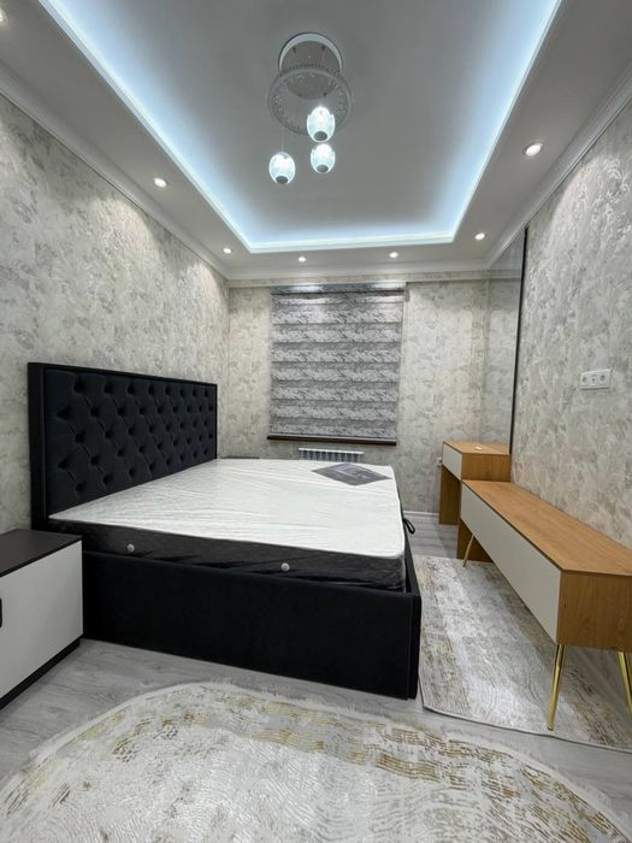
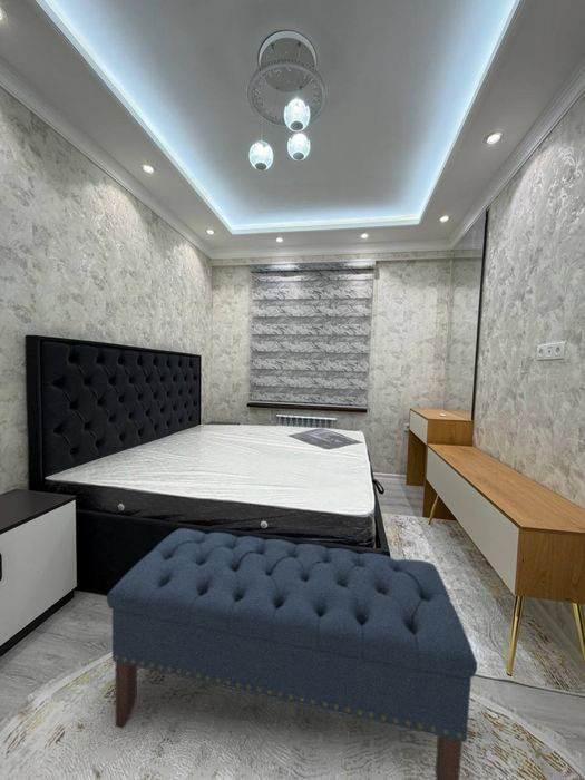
+ bench (284, 635)
